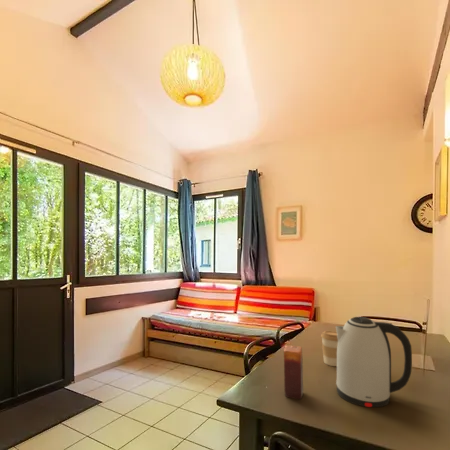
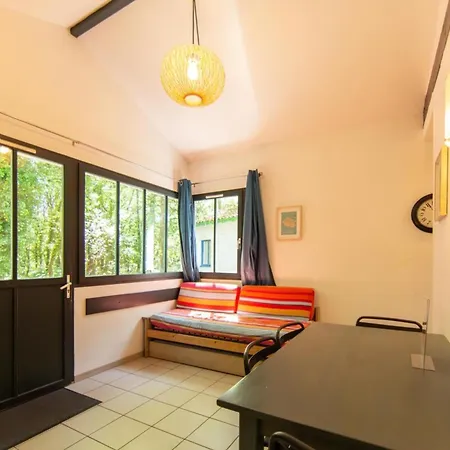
- coffee cup (332, 347)
- kettle (372, 357)
- candle (293, 371)
